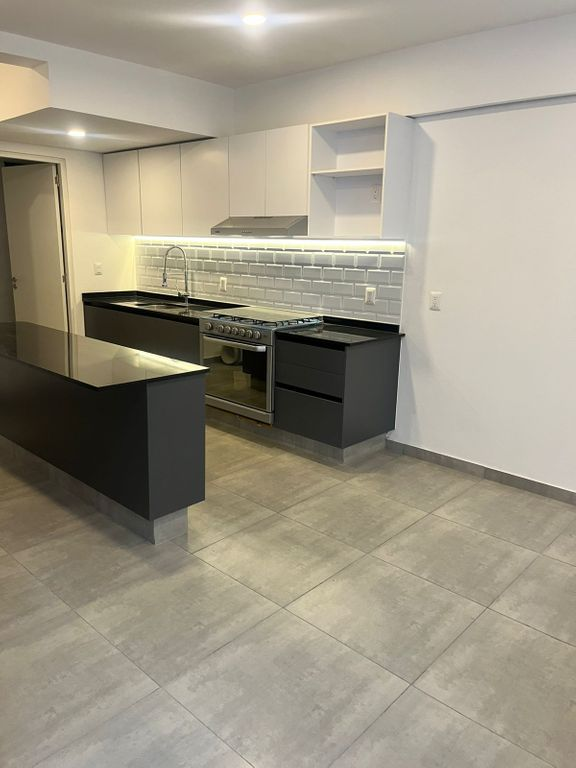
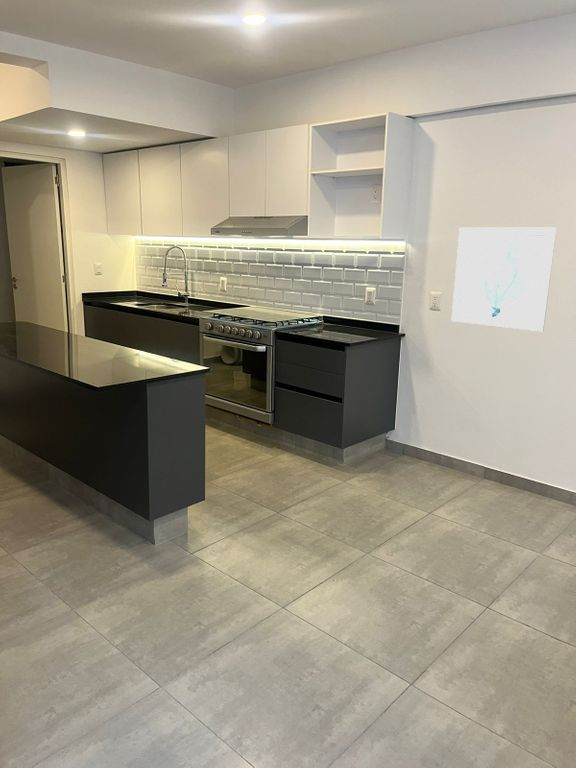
+ wall art (500, 277)
